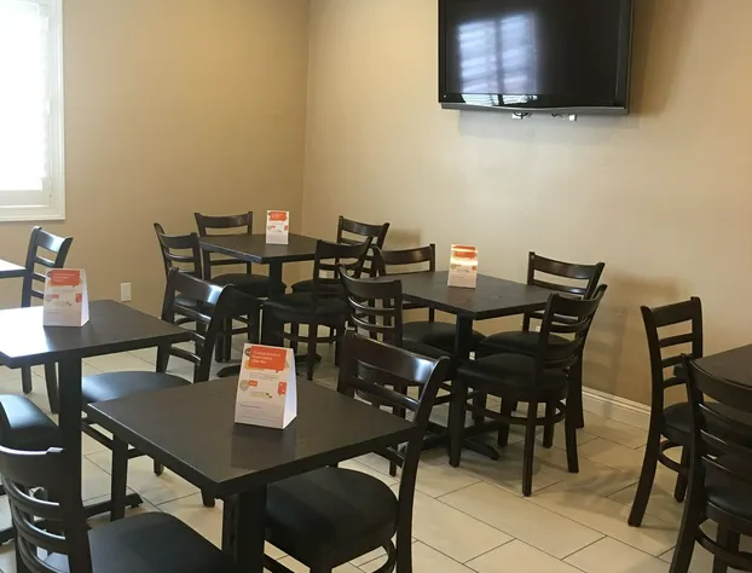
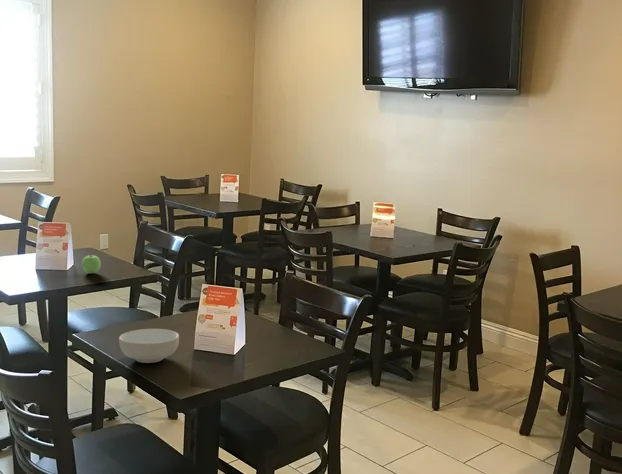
+ cereal bowl (149, 347)
+ apple (91, 263)
